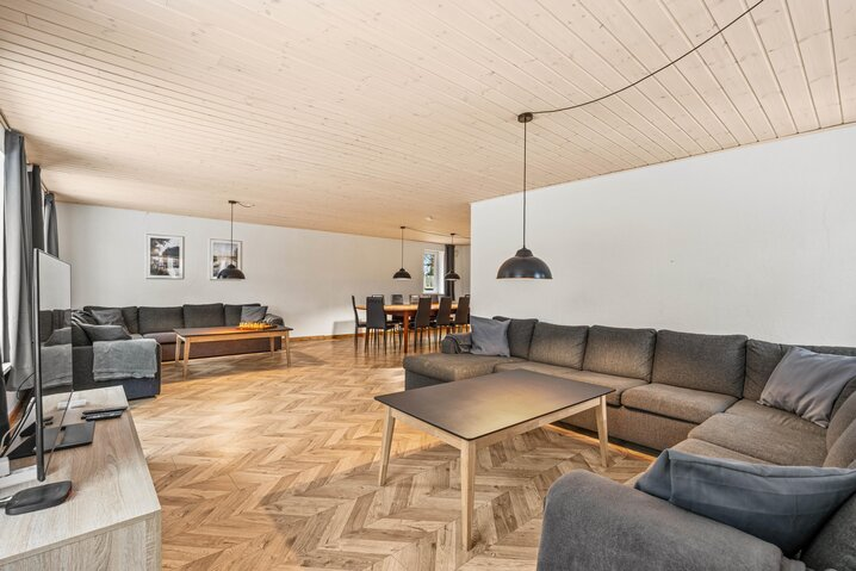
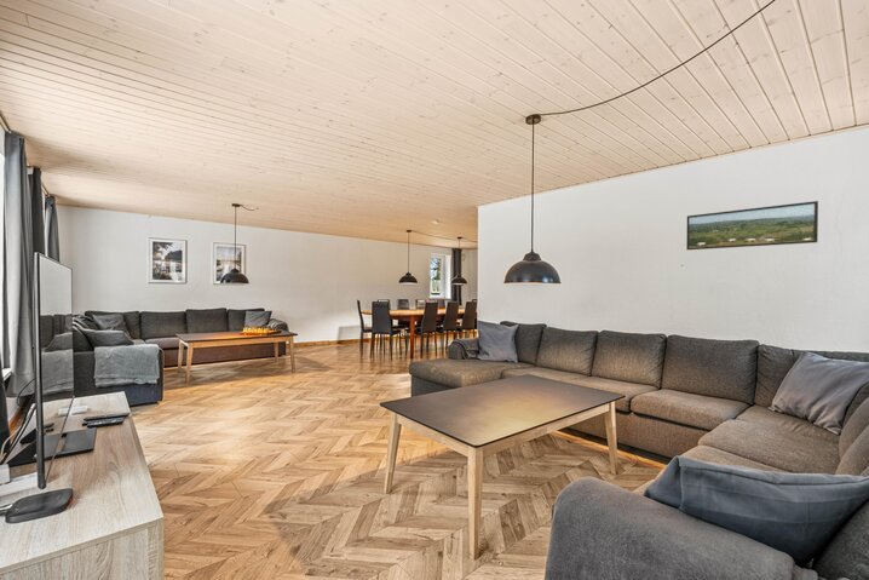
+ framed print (746, 228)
